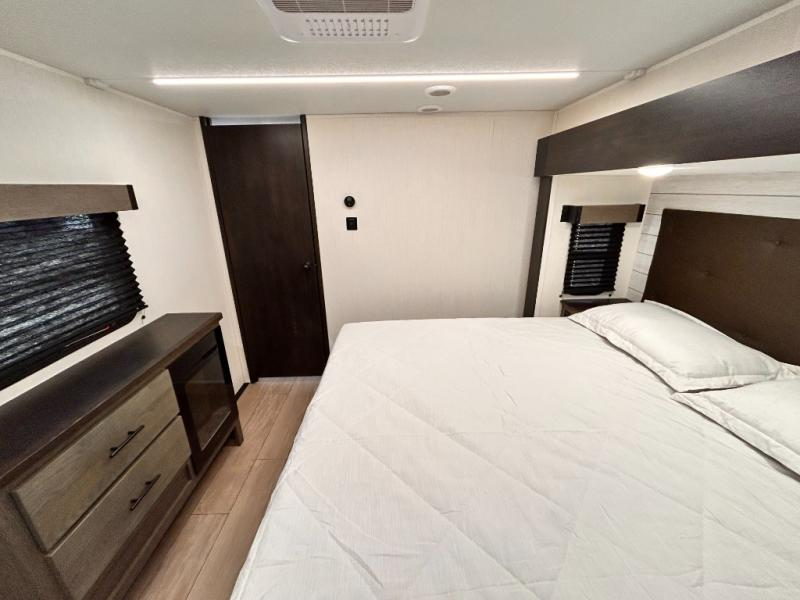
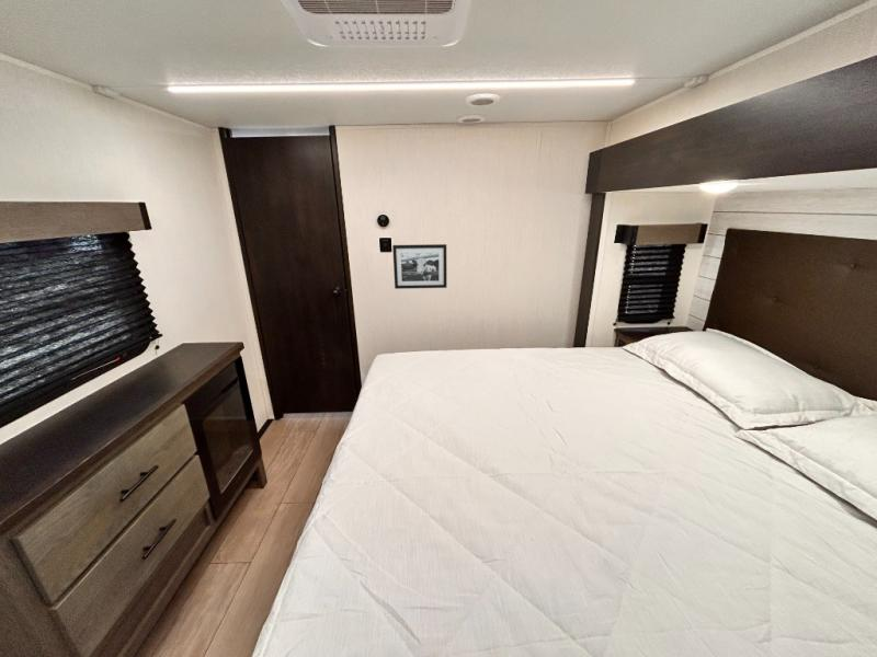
+ picture frame (420, 266)
